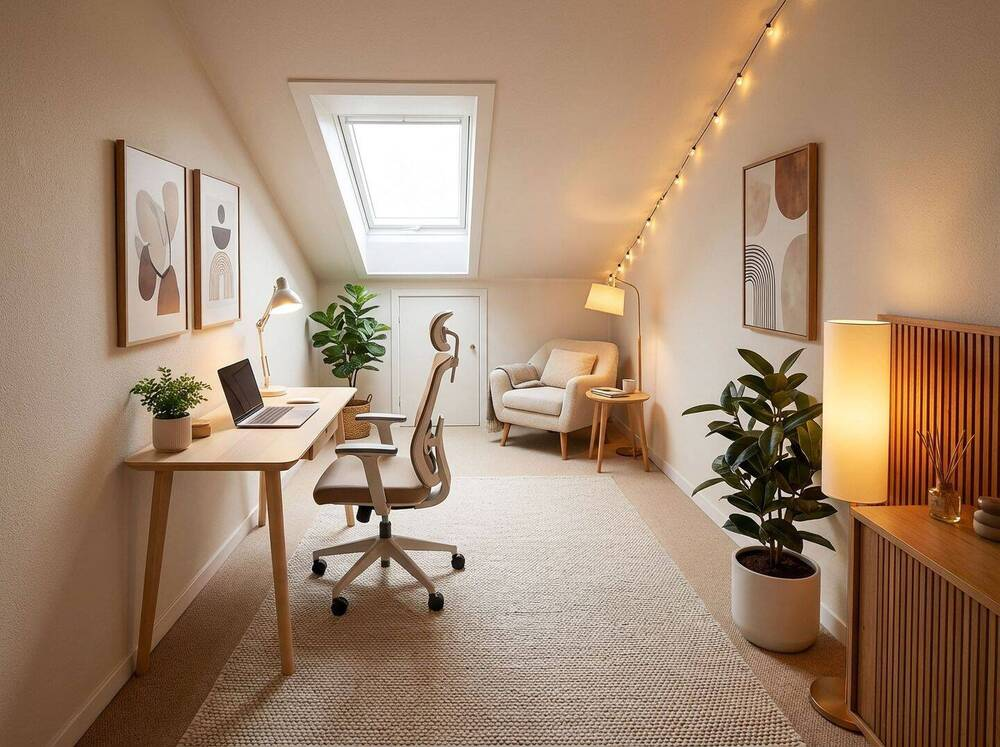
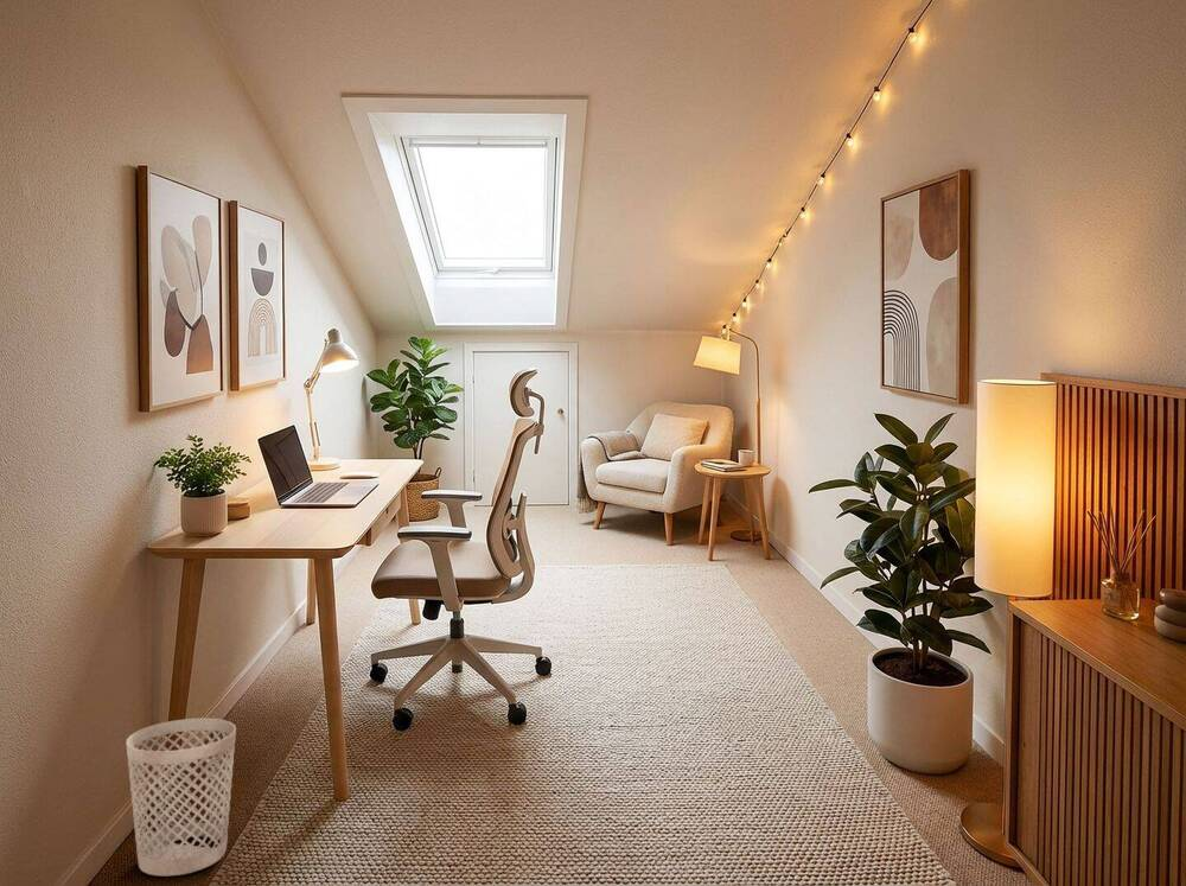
+ wastebasket (183, 795)
